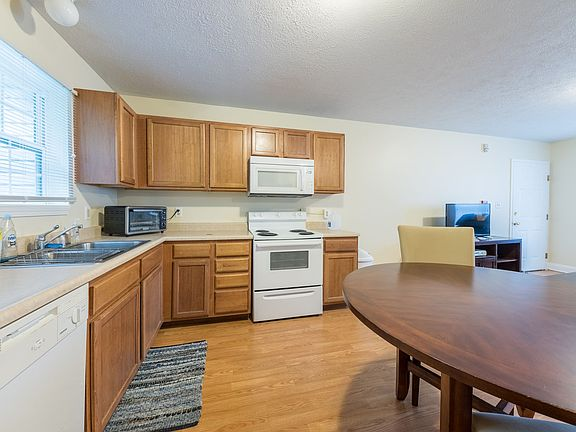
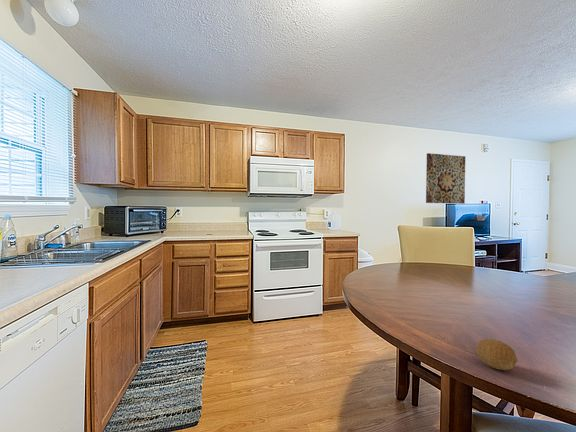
+ fruit (495, 353)
+ wall art (446, 179)
